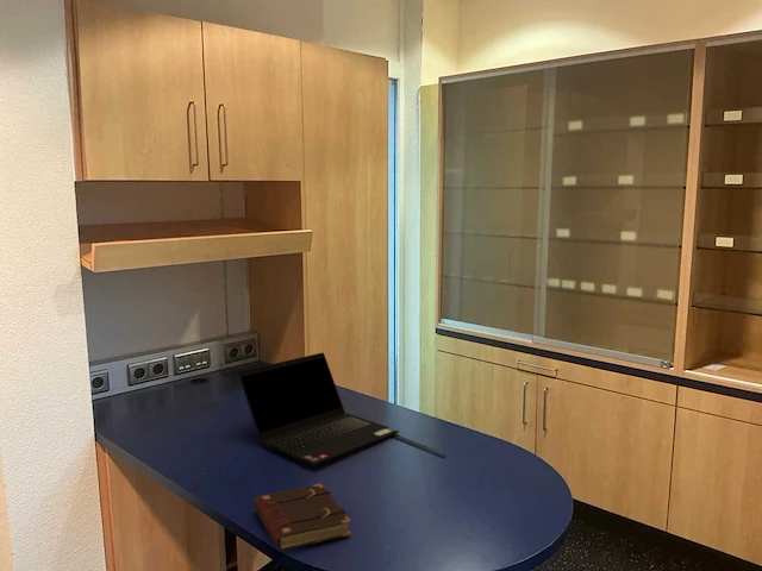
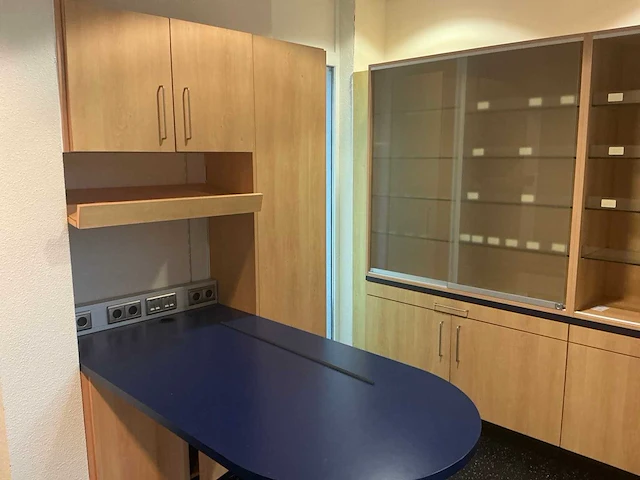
- book (301, 513)
- laptop computer (319, 403)
